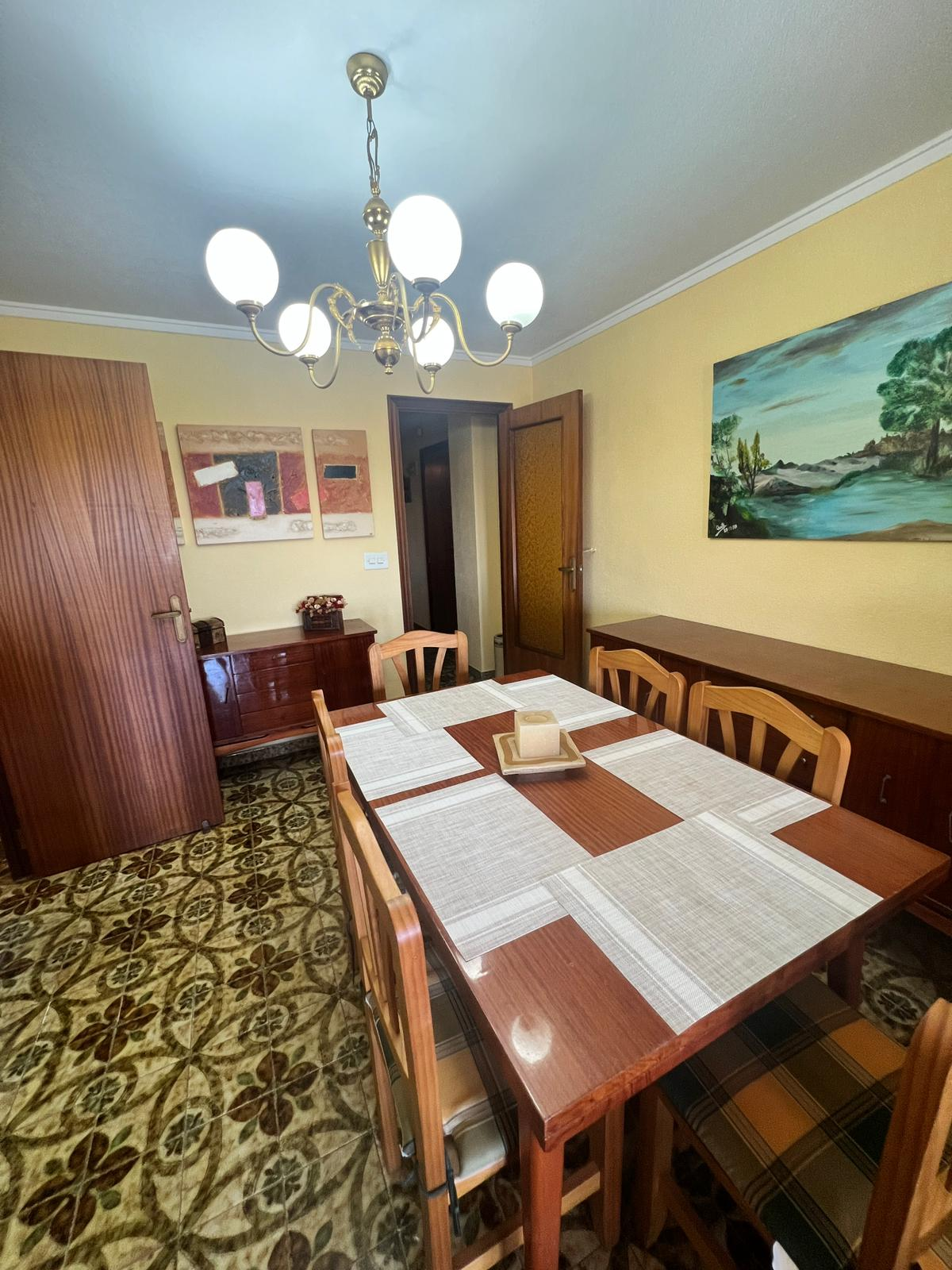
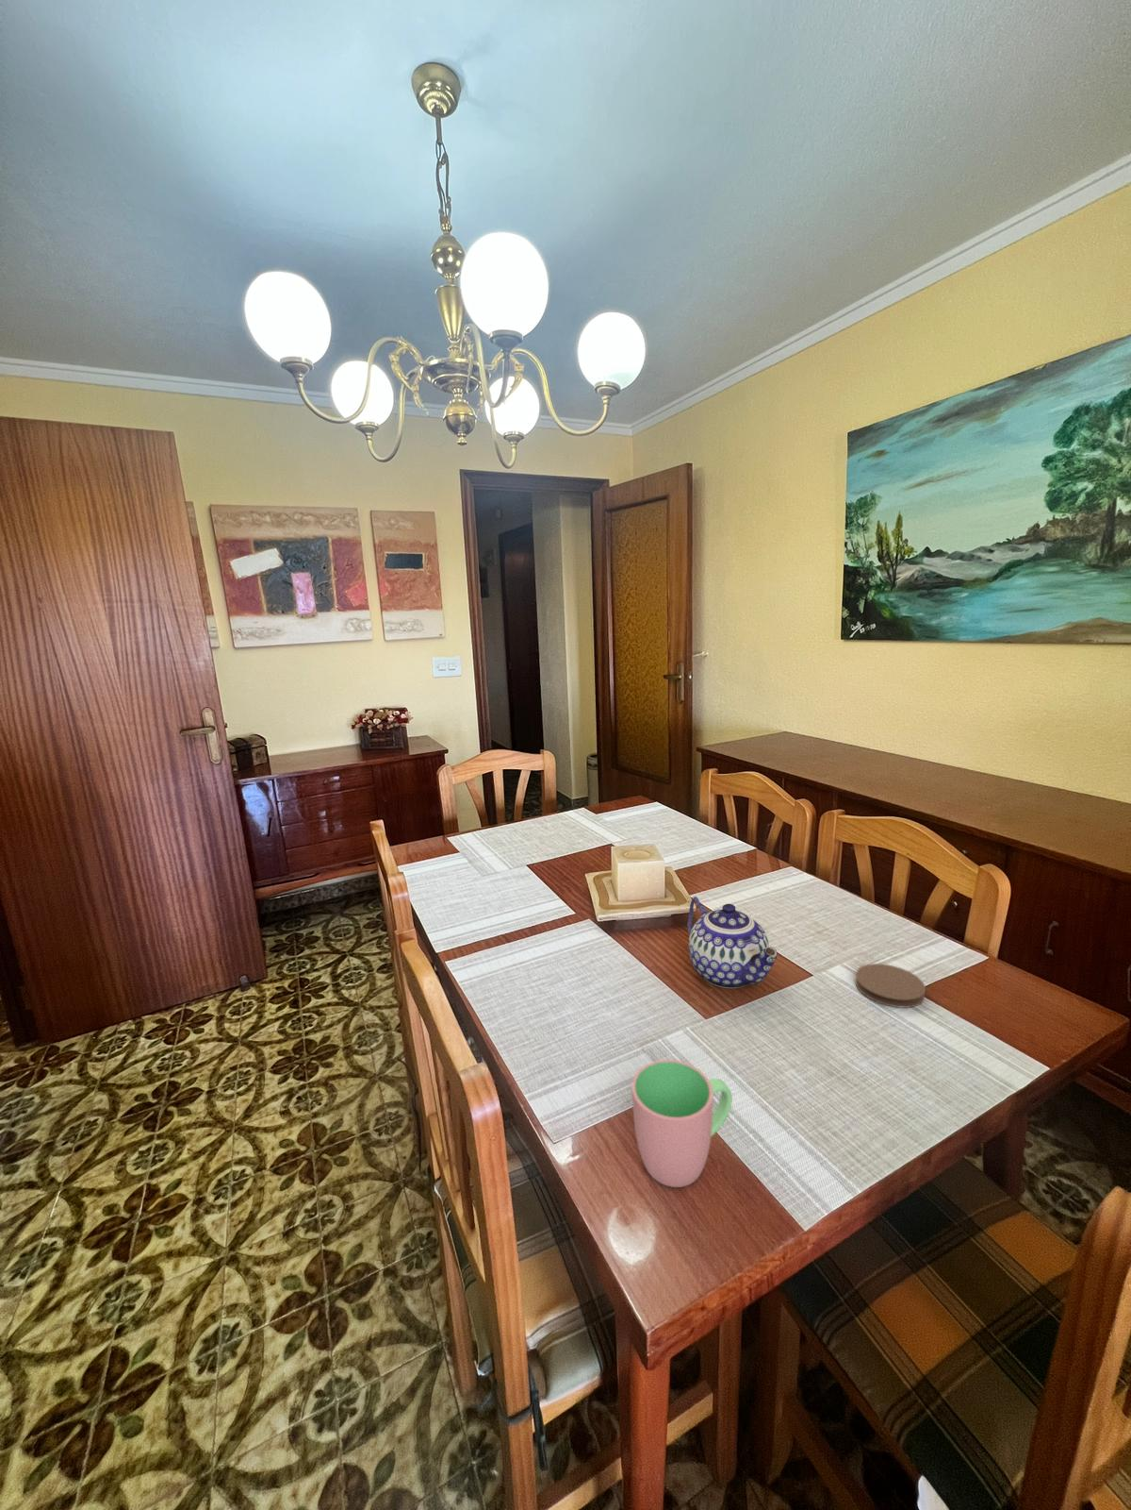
+ coaster (889, 984)
+ cup (684, 1120)
+ teapot (727, 938)
